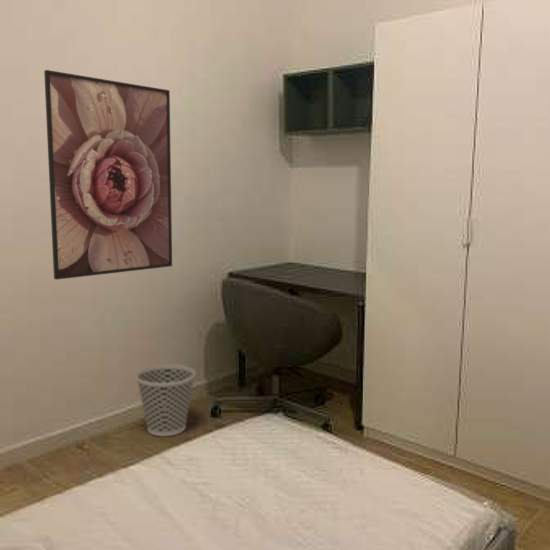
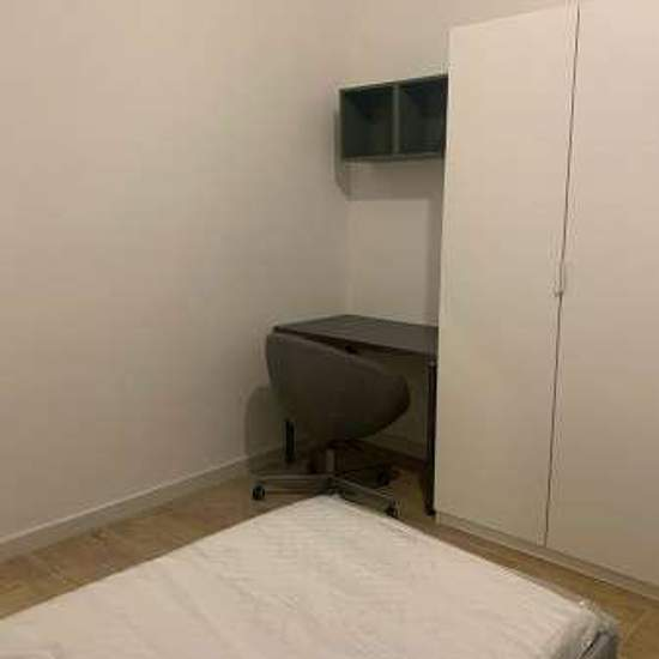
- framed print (115, 179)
- wastebasket (166, 401)
